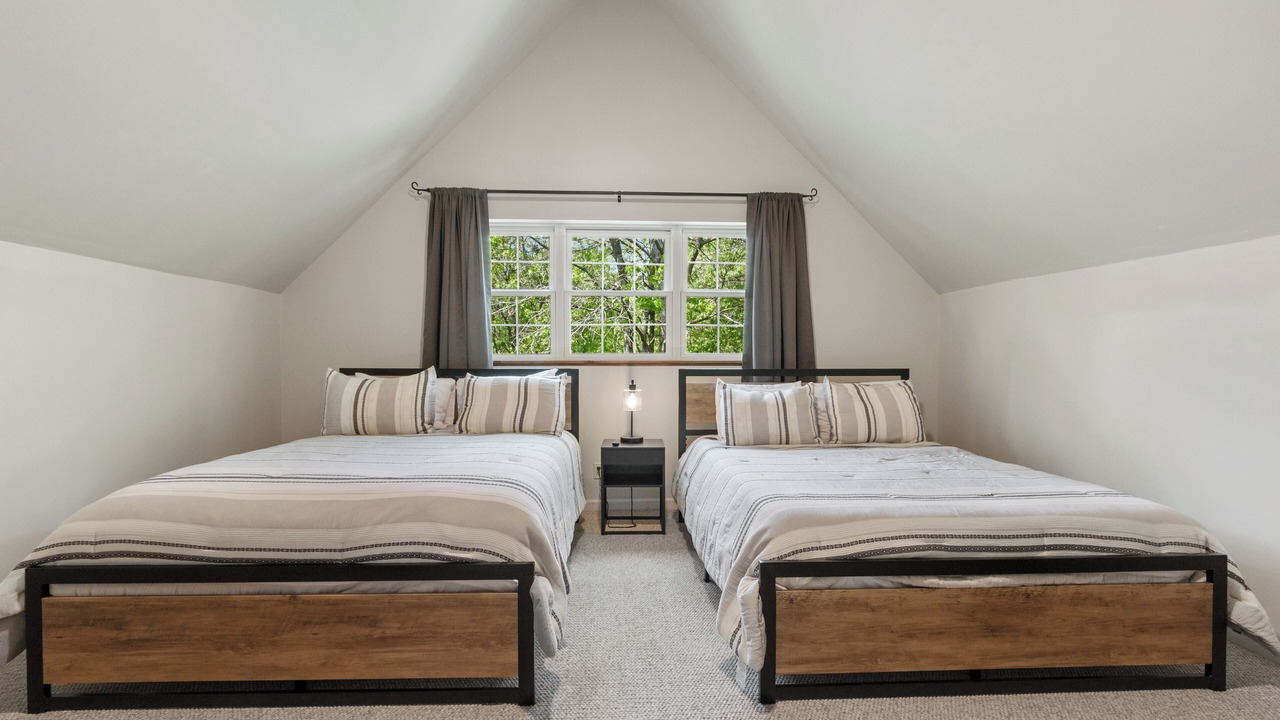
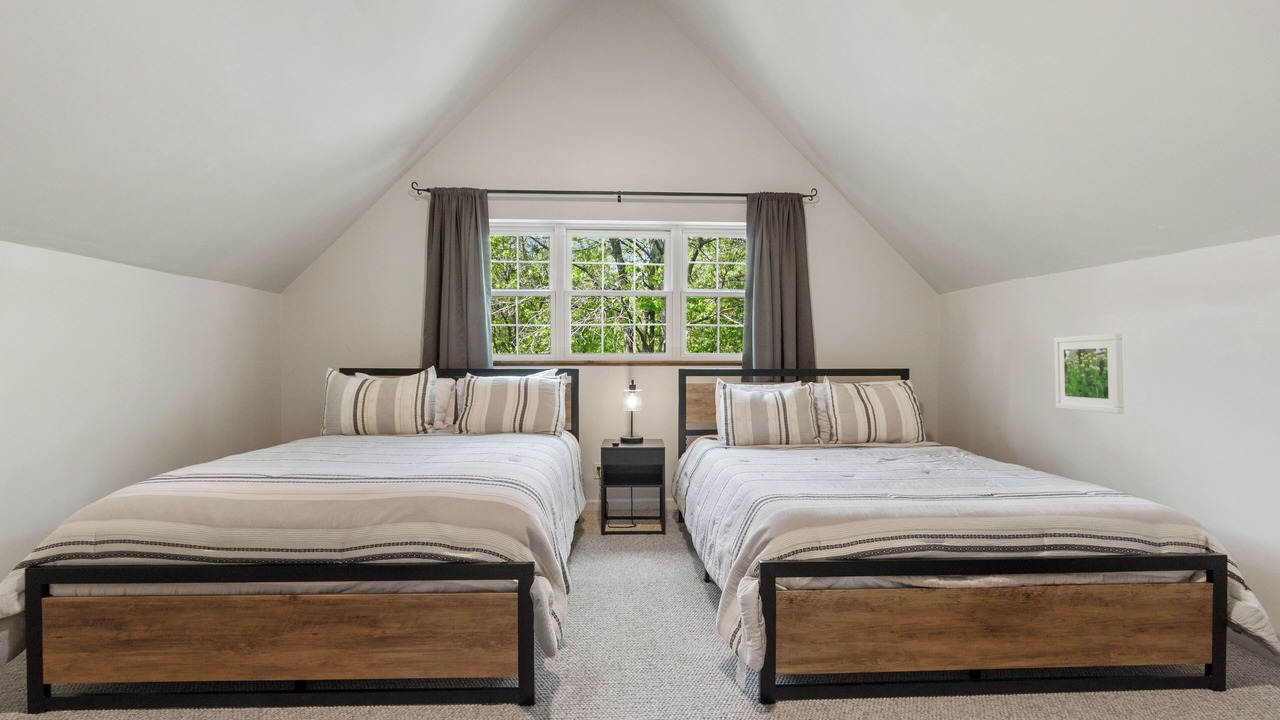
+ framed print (1086, 373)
